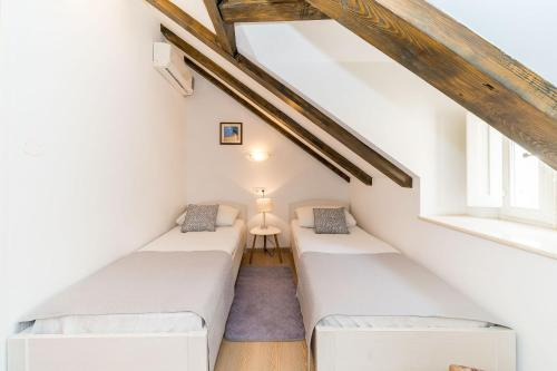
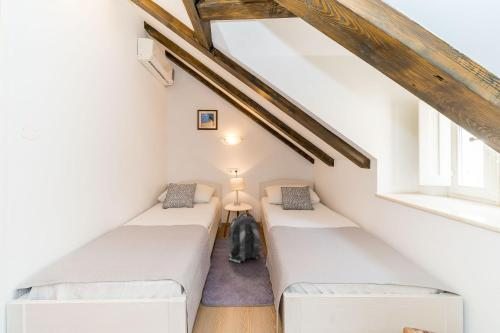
+ backpack (244, 234)
